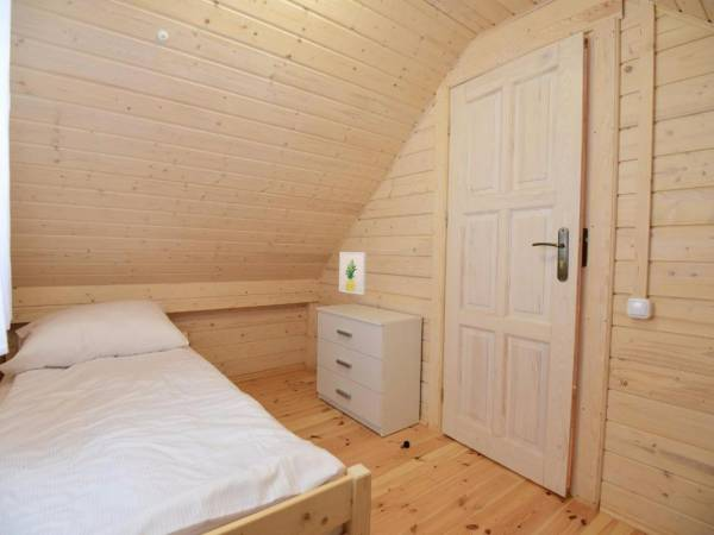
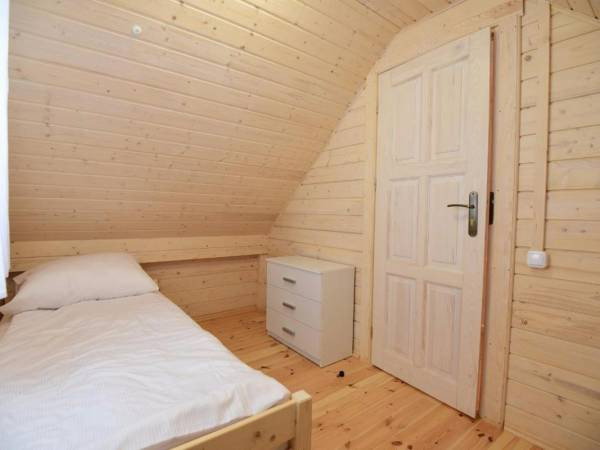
- wall art (351, 272)
